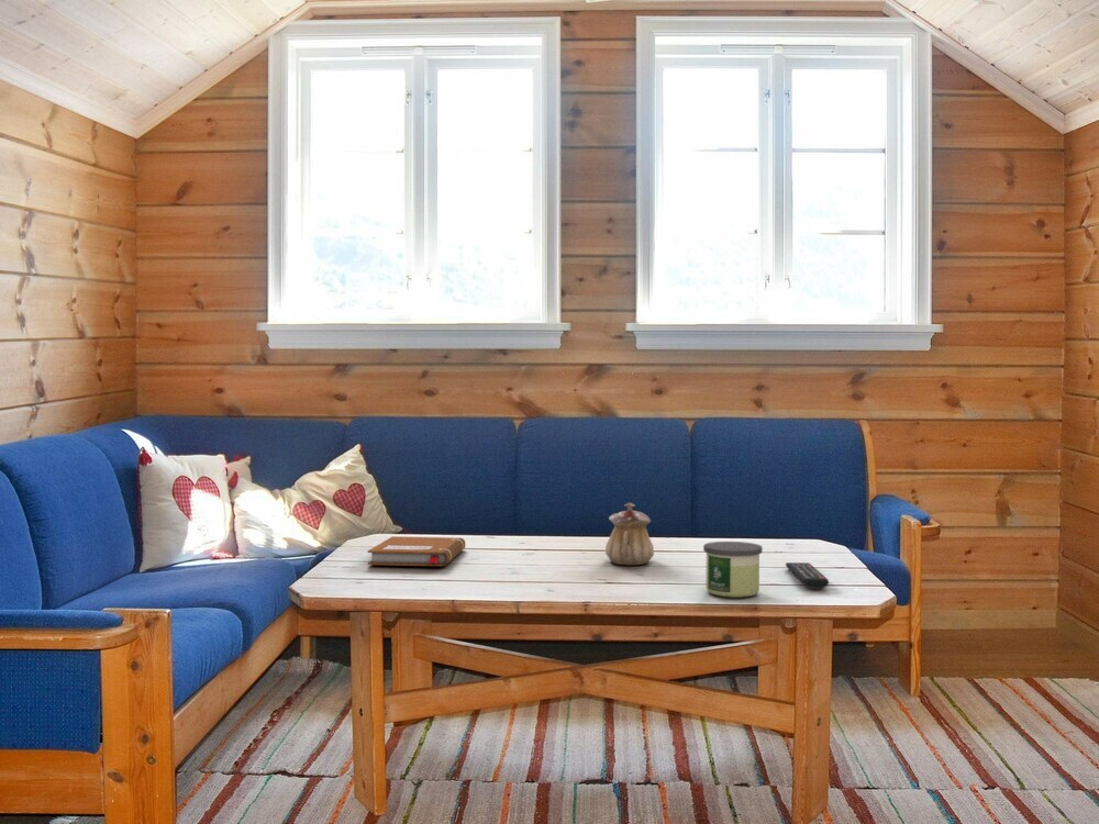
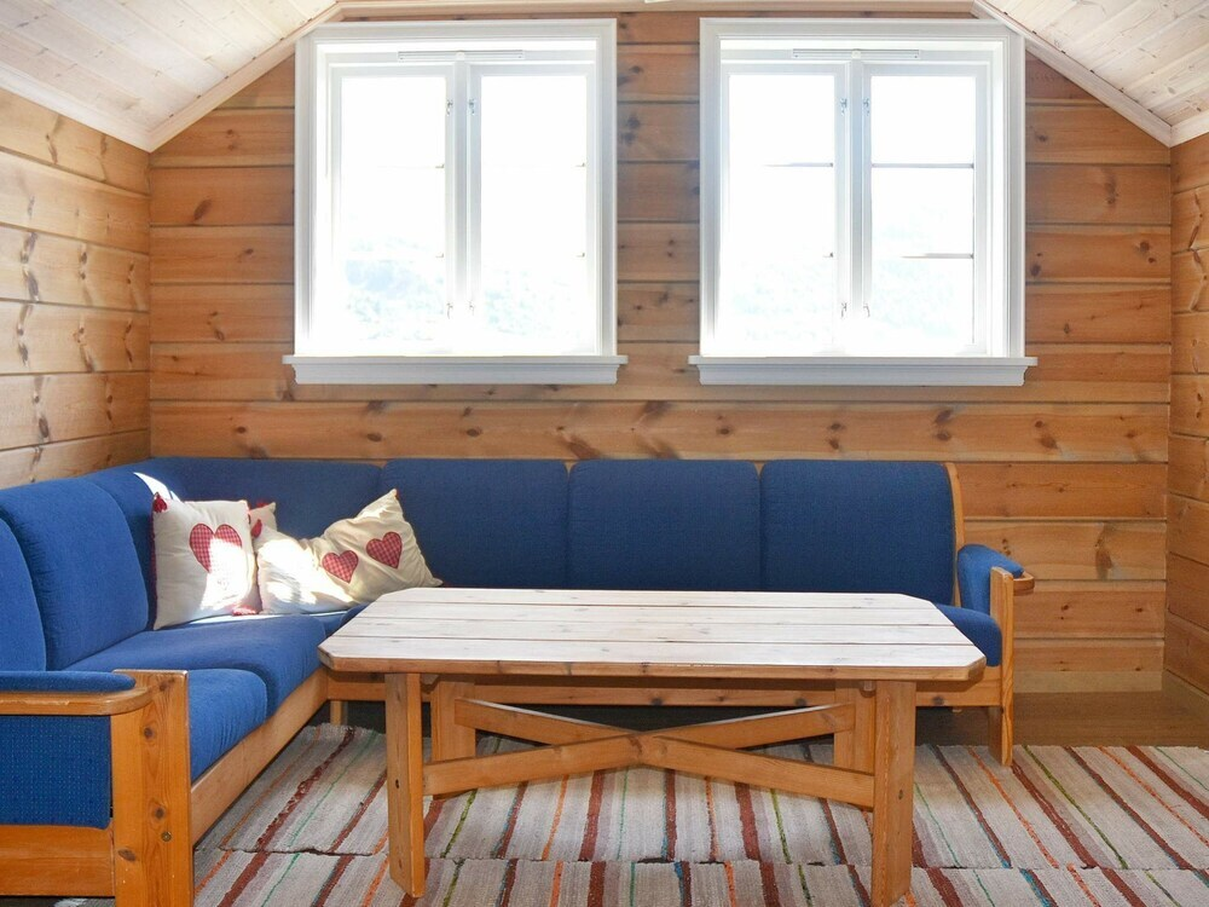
- notebook (418, 550)
- candle (732, 569)
- teapot (629, 532)
- remote control (806, 574)
